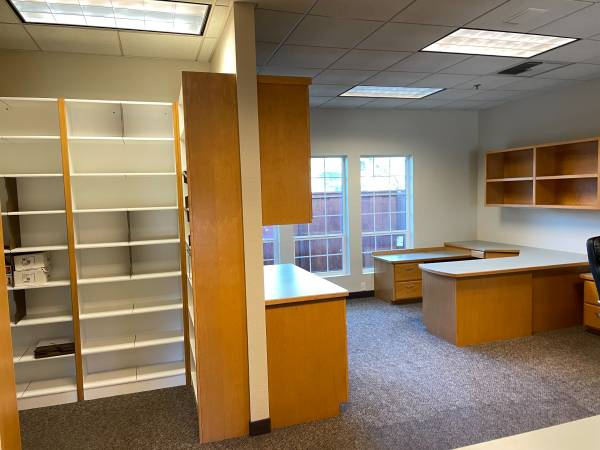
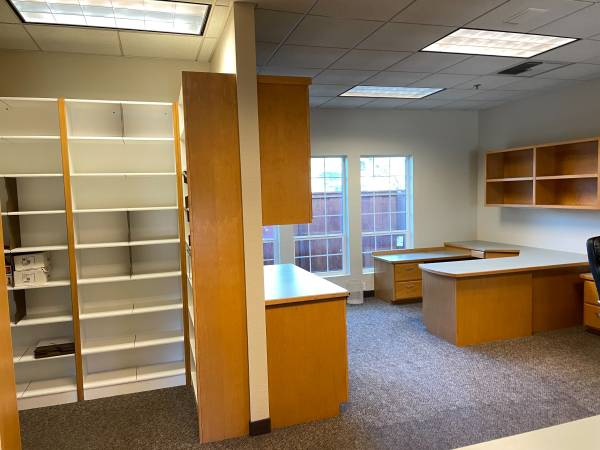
+ wastebasket (354, 292)
